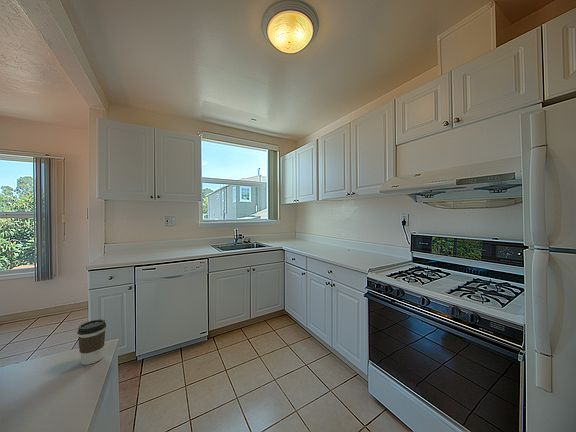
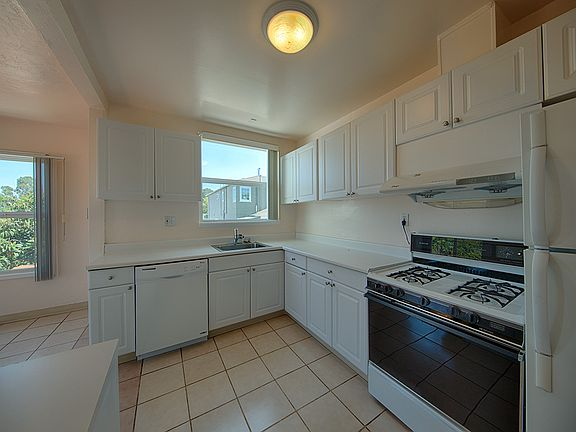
- coffee cup (92, 341)
